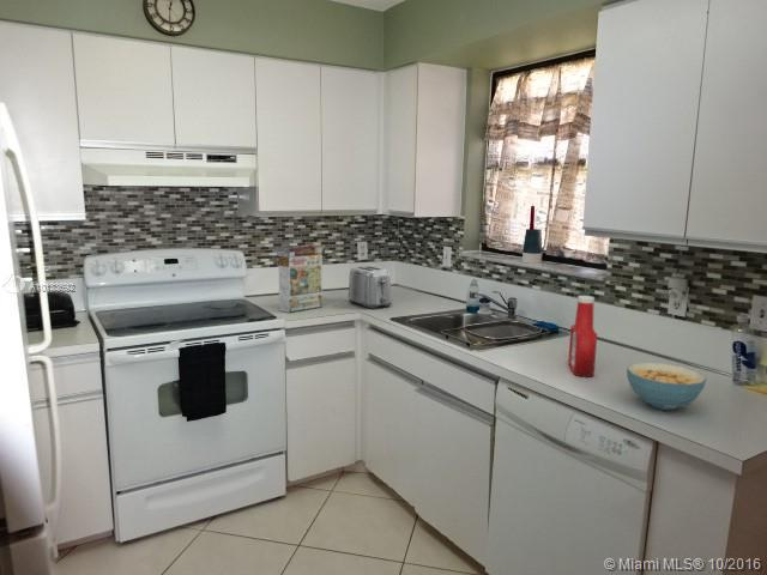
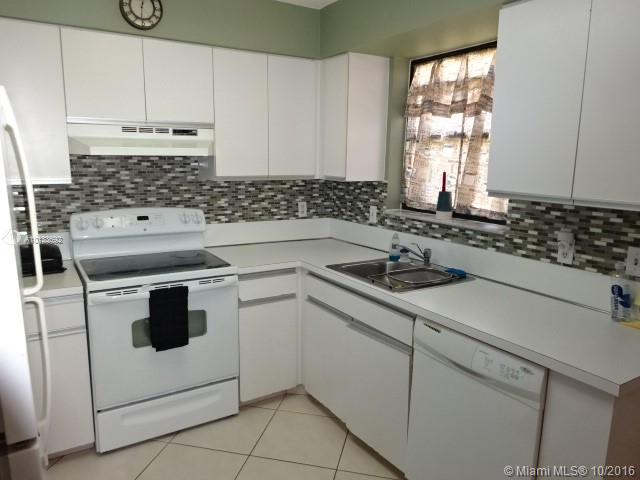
- cereal bowl (663, 389)
- soap bottle (582, 333)
- toaster (368, 285)
- cereal box (301, 277)
